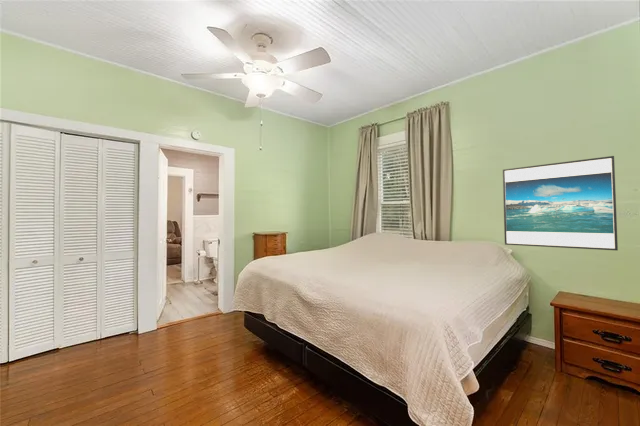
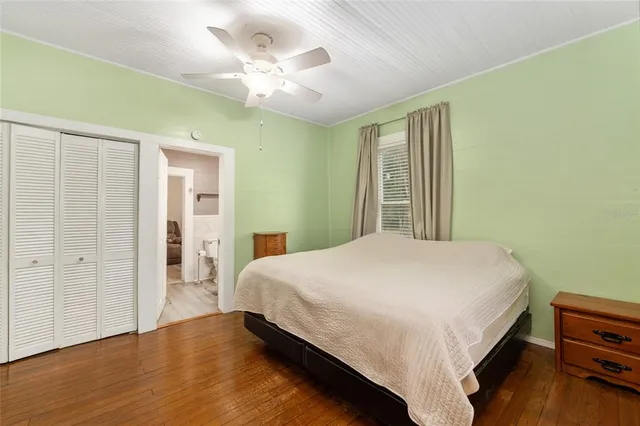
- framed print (553, 205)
